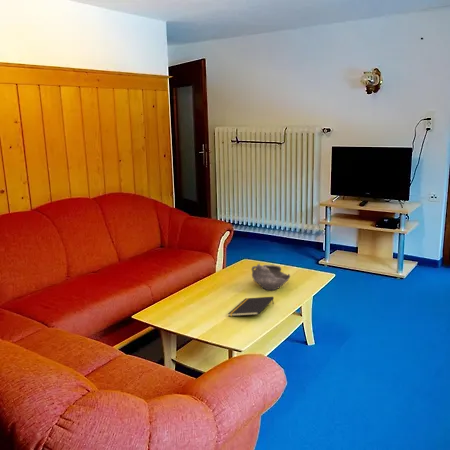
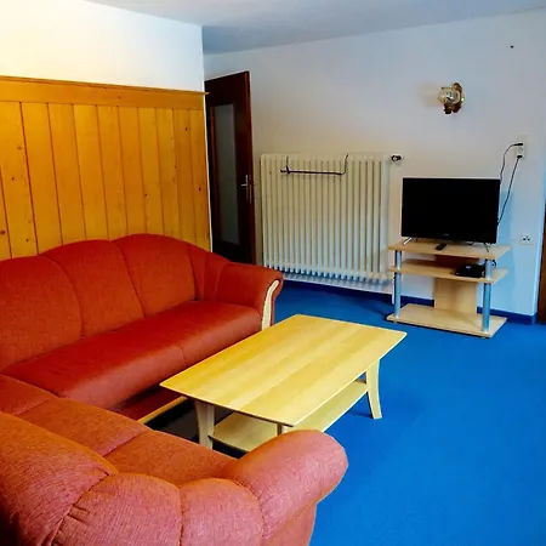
- notepad (251, 306)
- bowl (270, 275)
